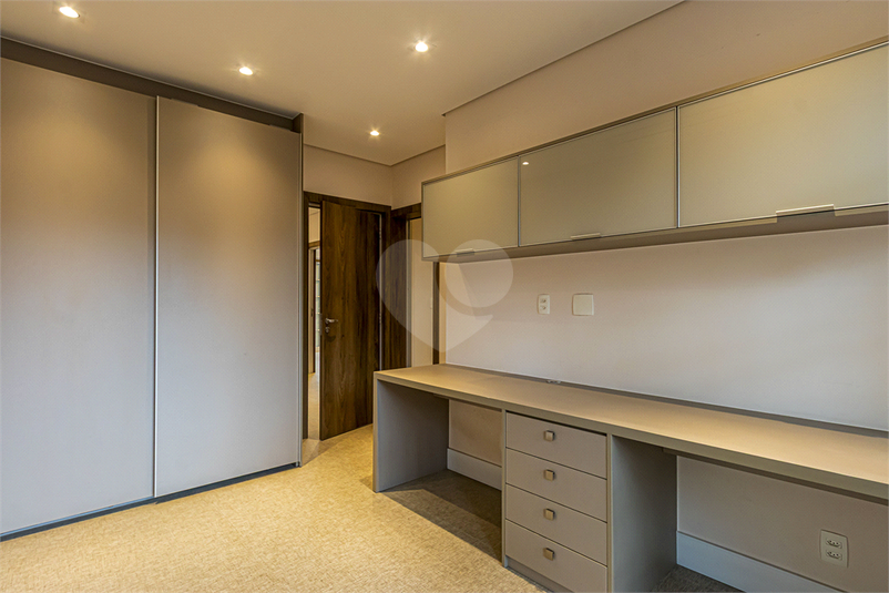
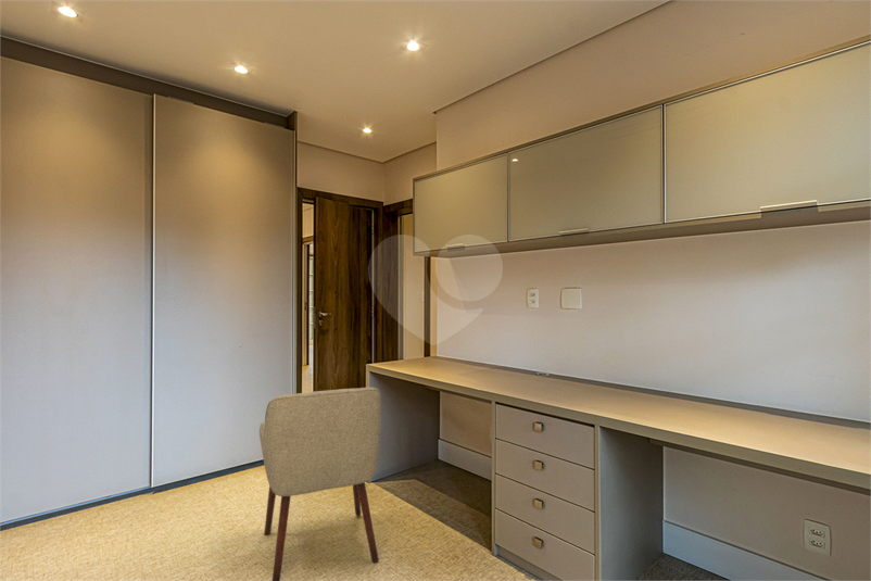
+ chair (320, 464)
